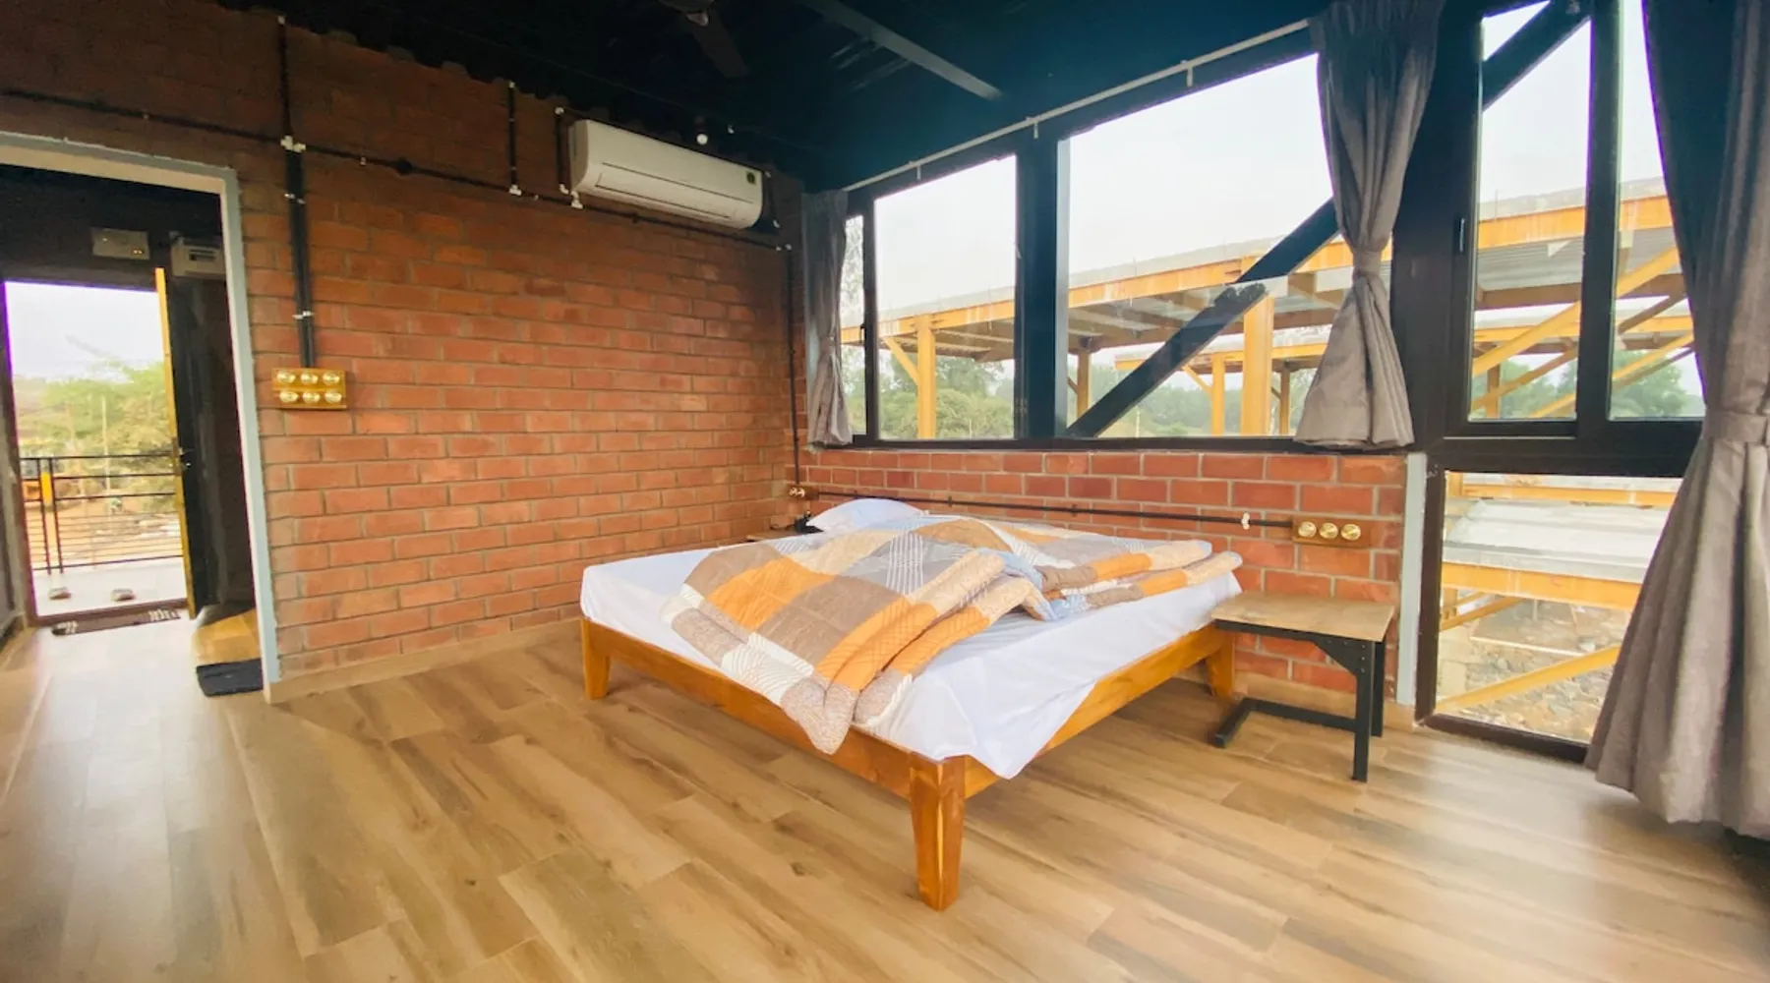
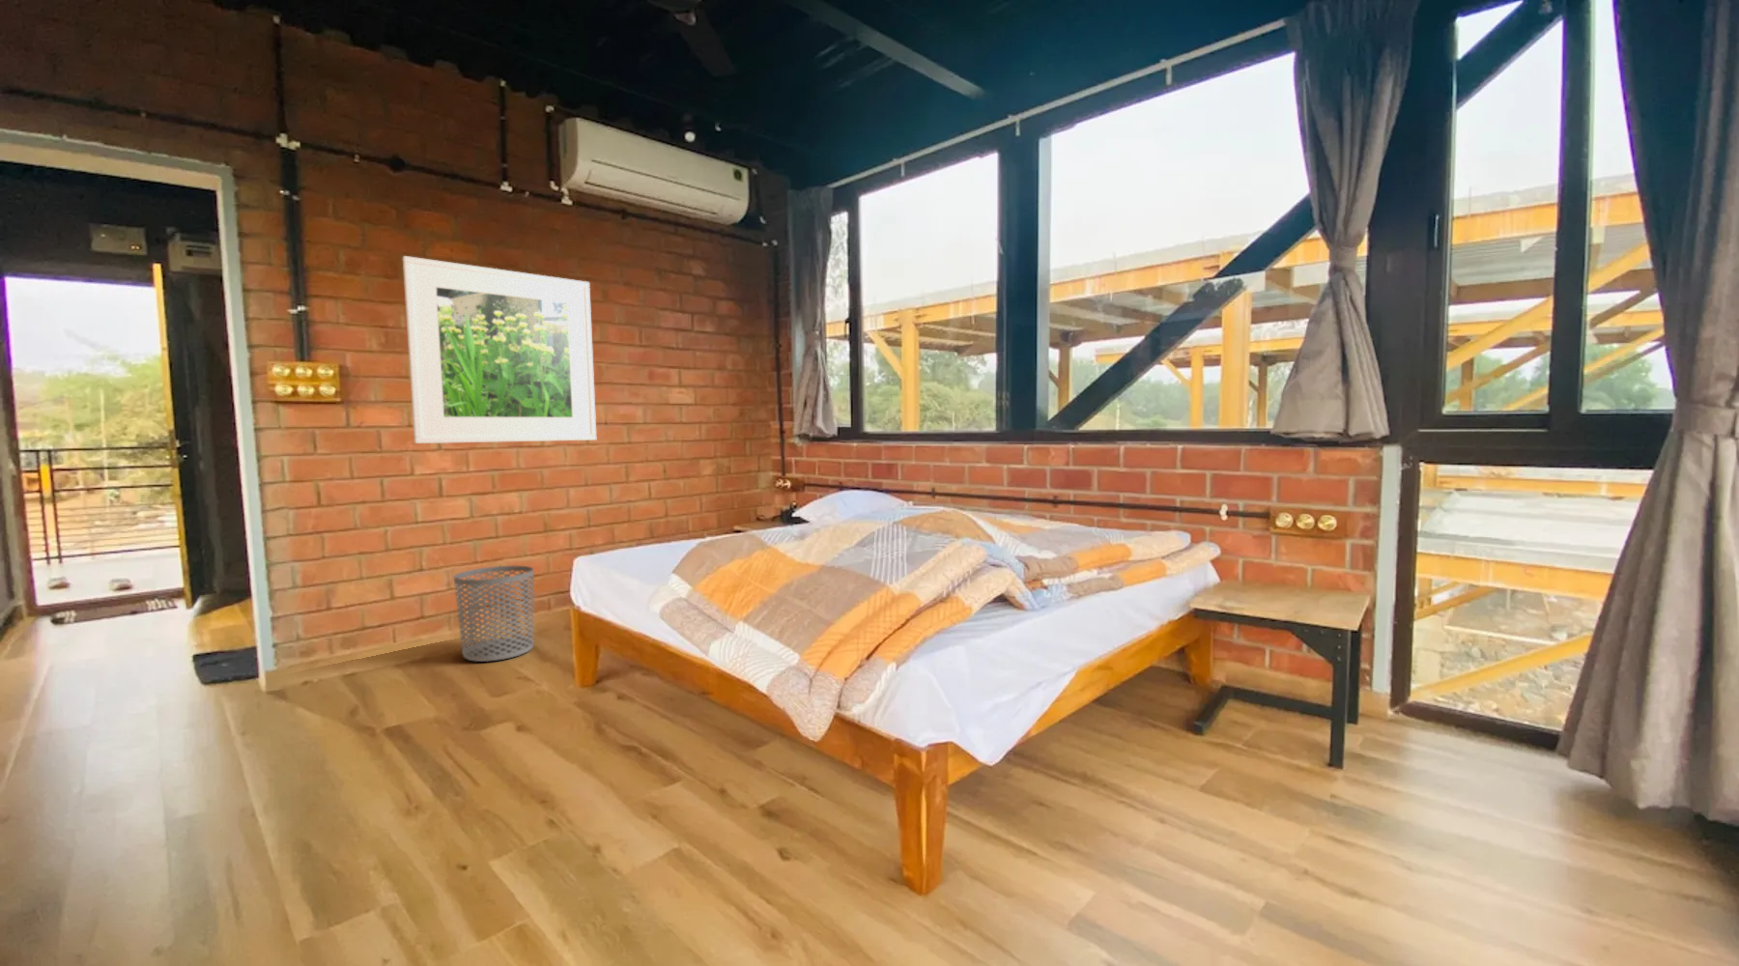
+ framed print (508, 357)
+ waste bin (496, 613)
